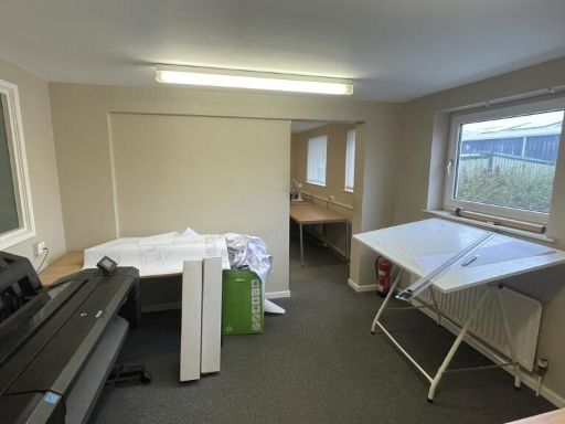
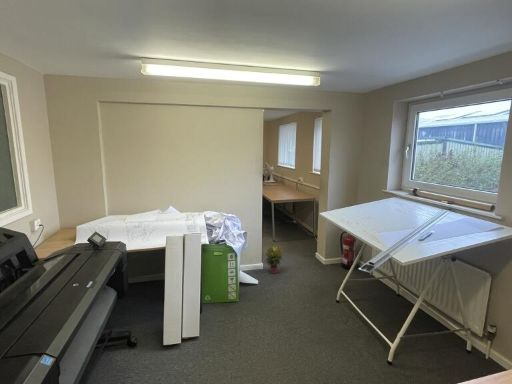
+ potted plant (274, 259)
